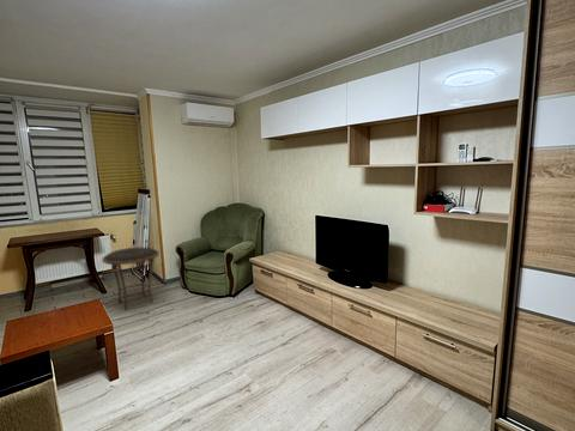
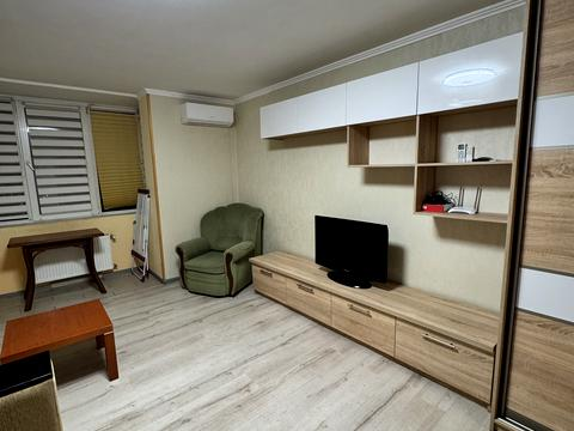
- side table (133, 269)
